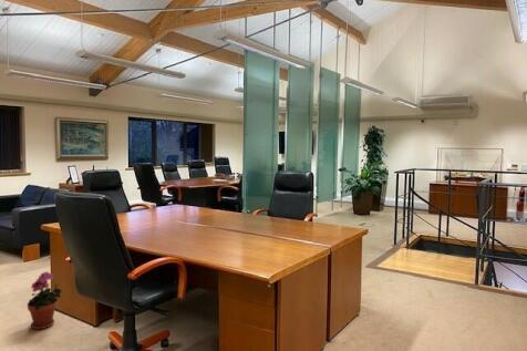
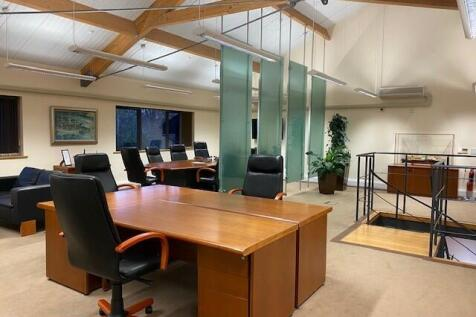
- potted plant (43, 298)
